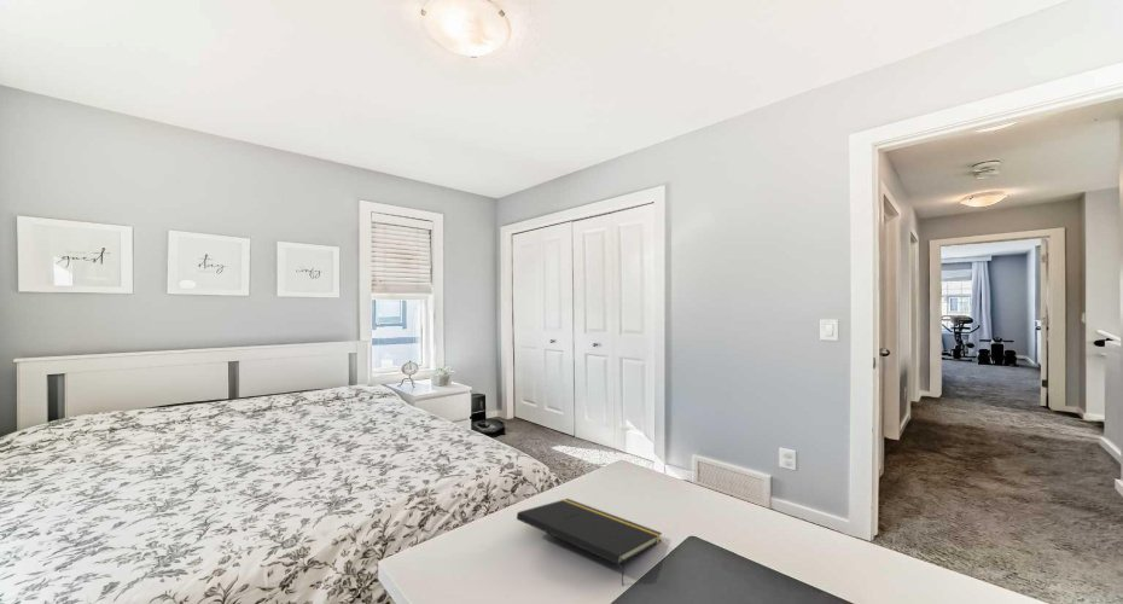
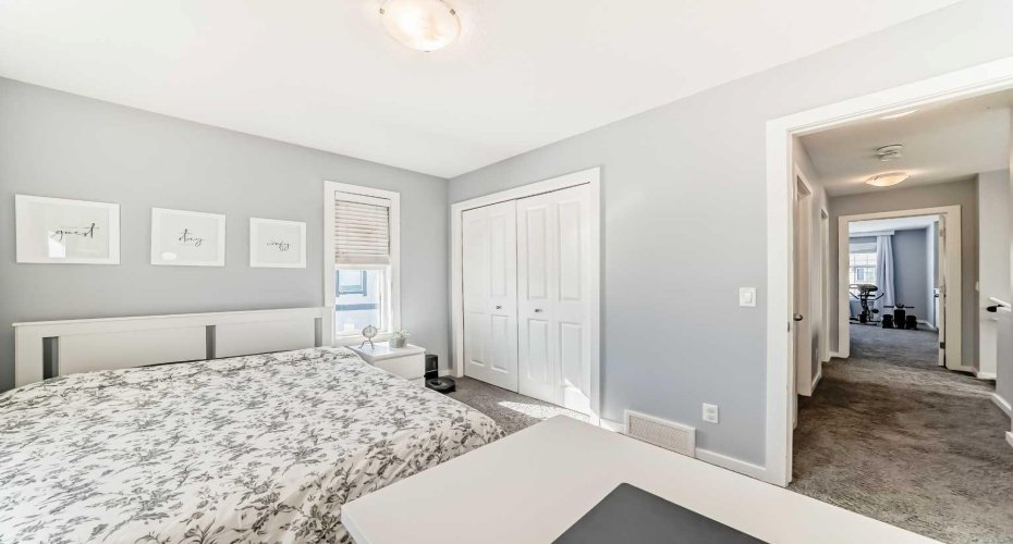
- notepad (588, 525)
